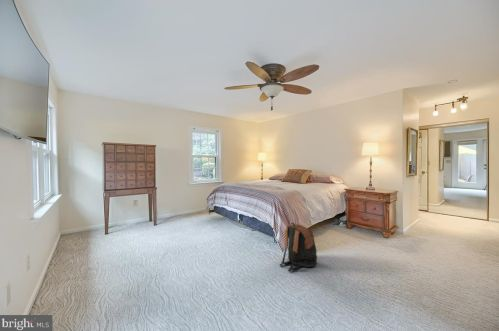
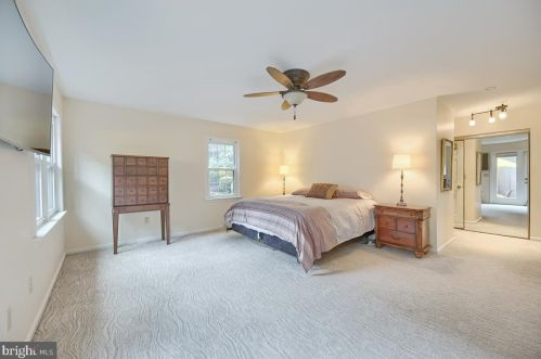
- backpack (298, 242)
